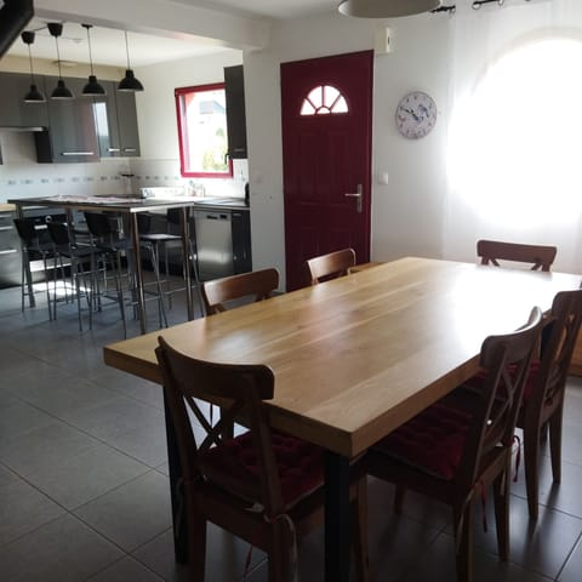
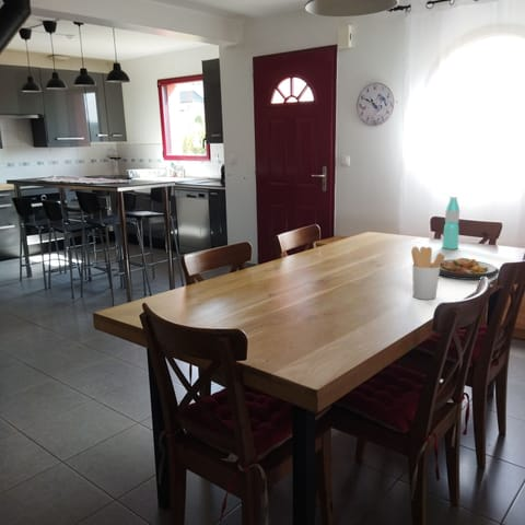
+ water bottle (452, 222)
+ utensil holder (423, 271)
+ plate (464, 266)
